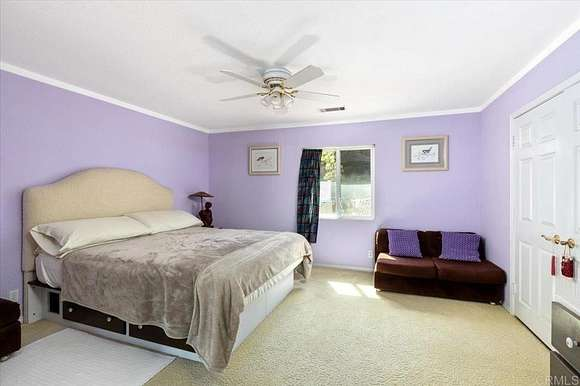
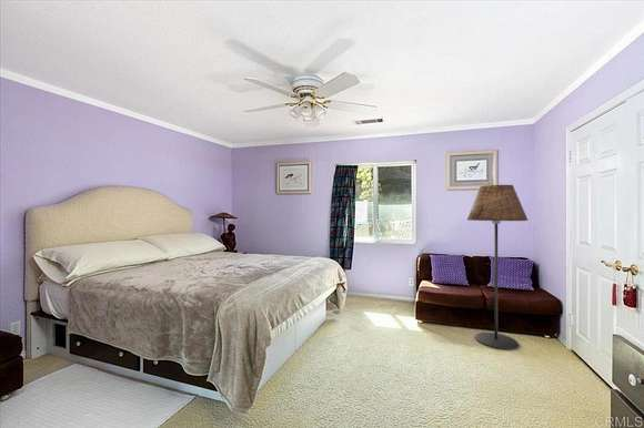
+ floor lamp (495, 263)
